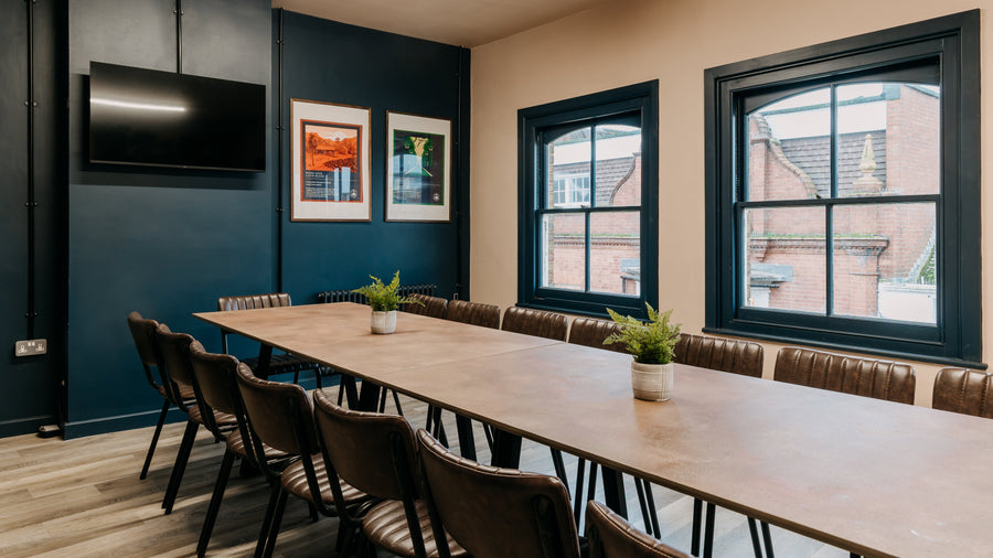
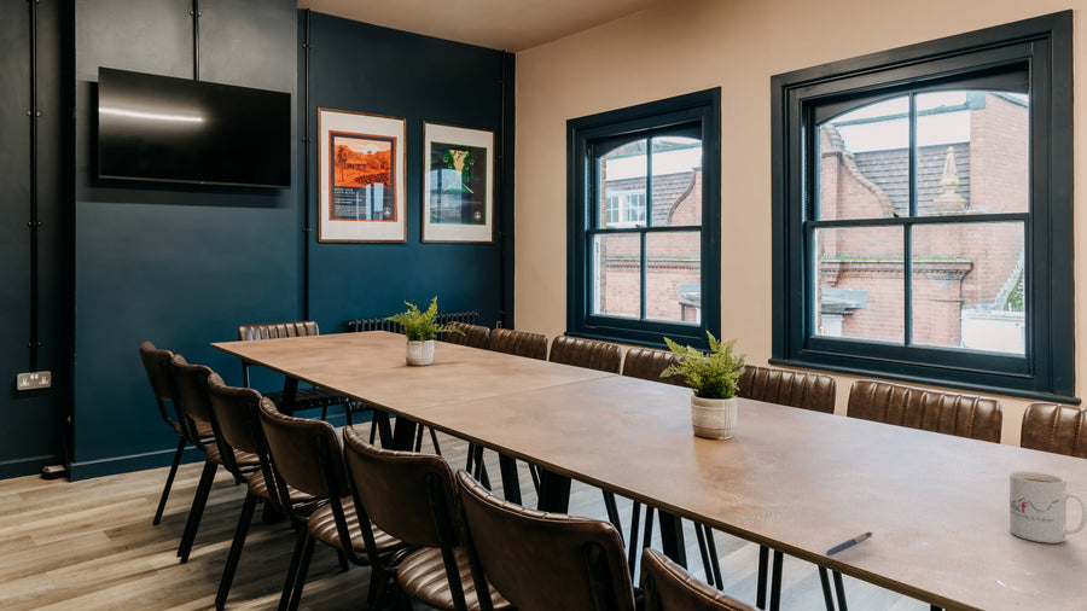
+ pen (848, 542)
+ mug (1047, 508)
